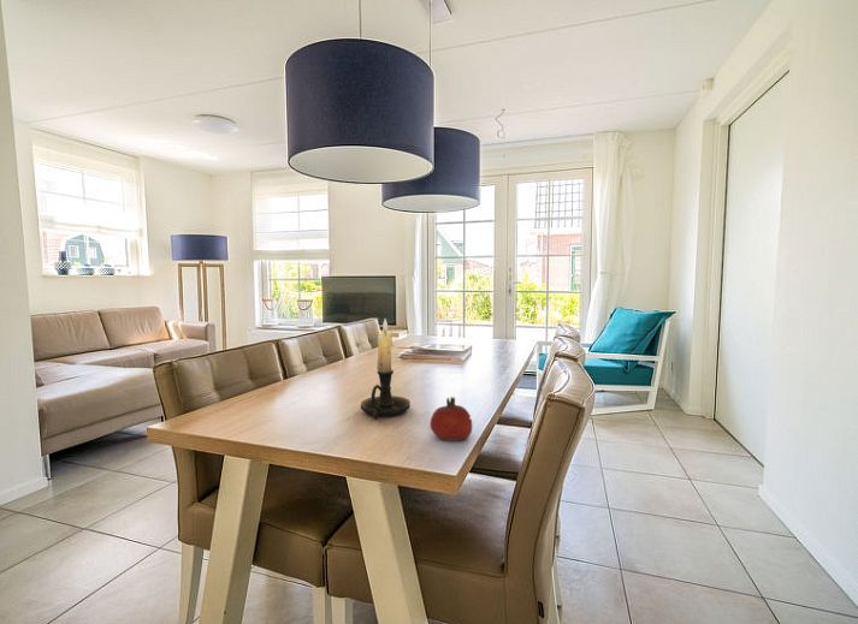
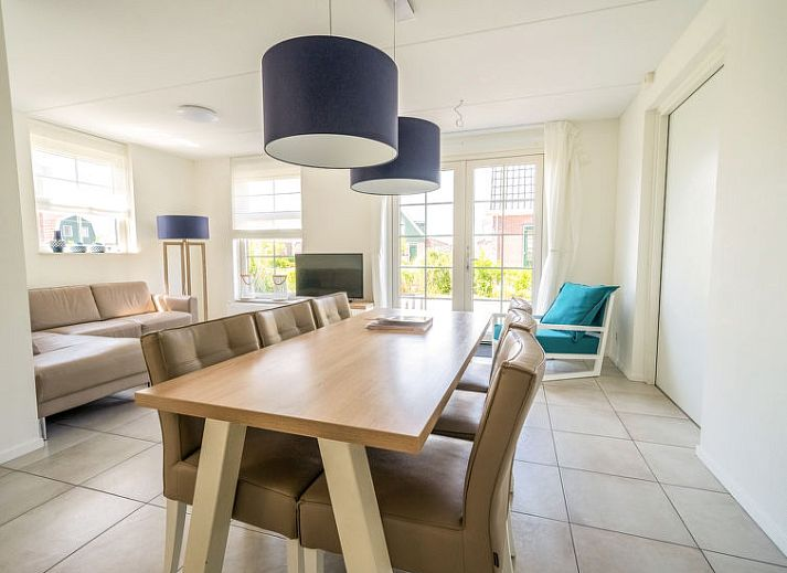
- candle holder (383, 366)
- fruit (451, 416)
